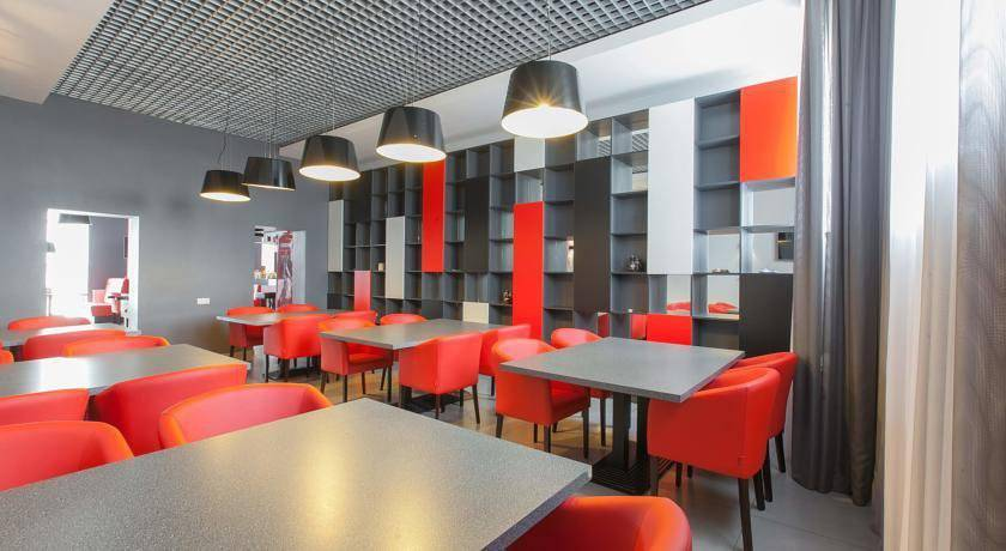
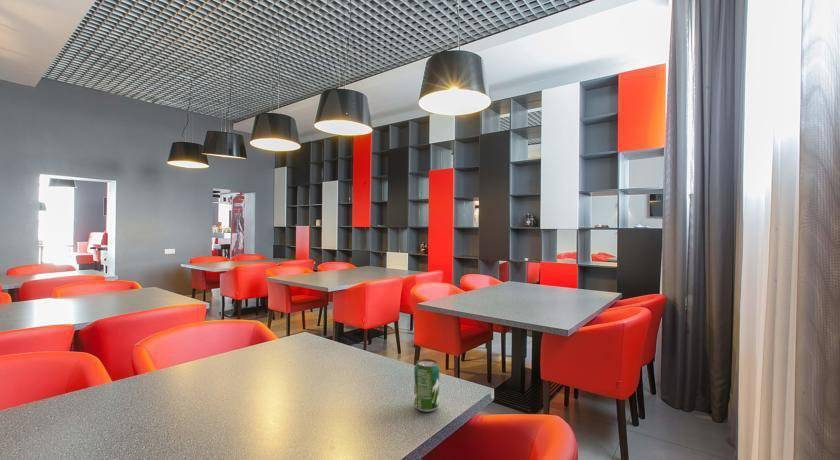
+ beverage can (426, 384)
